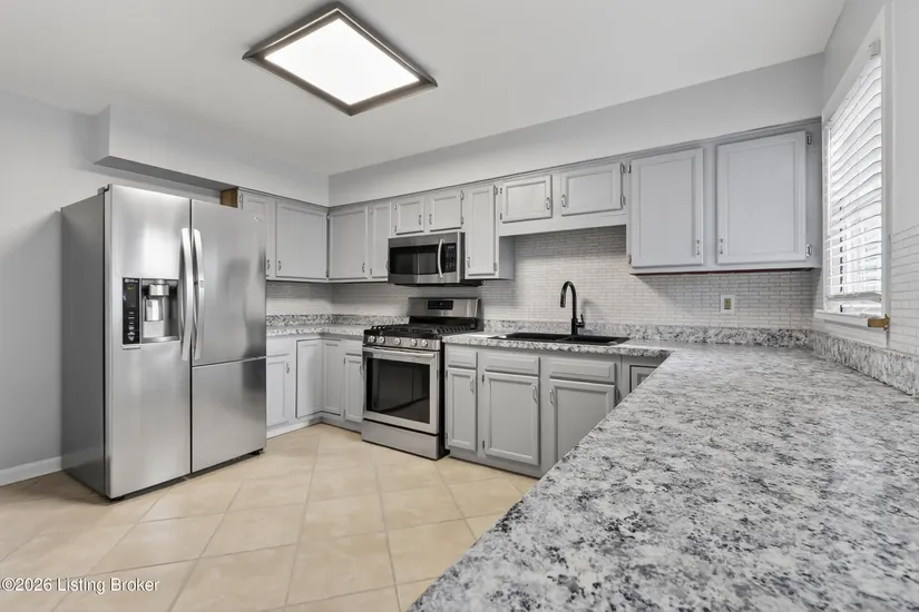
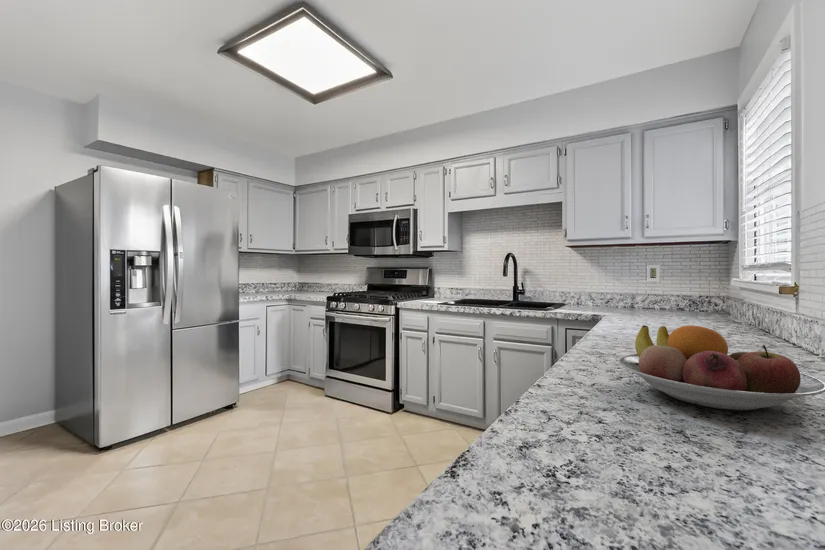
+ fruit bowl (709, 362)
